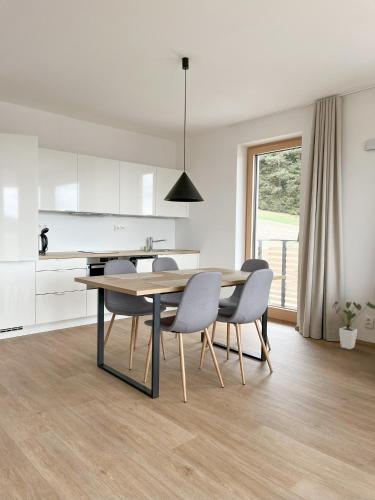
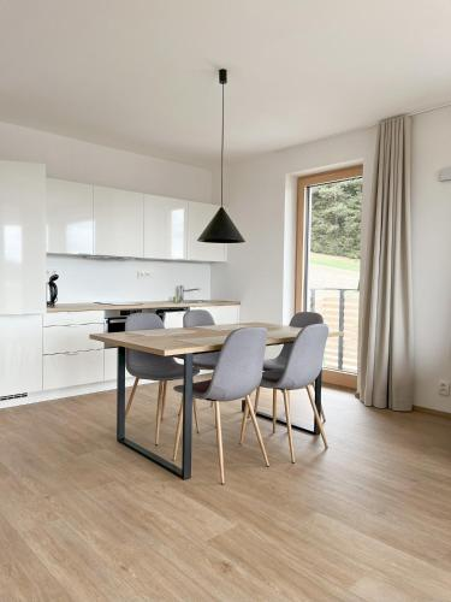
- house plant (351, 323)
